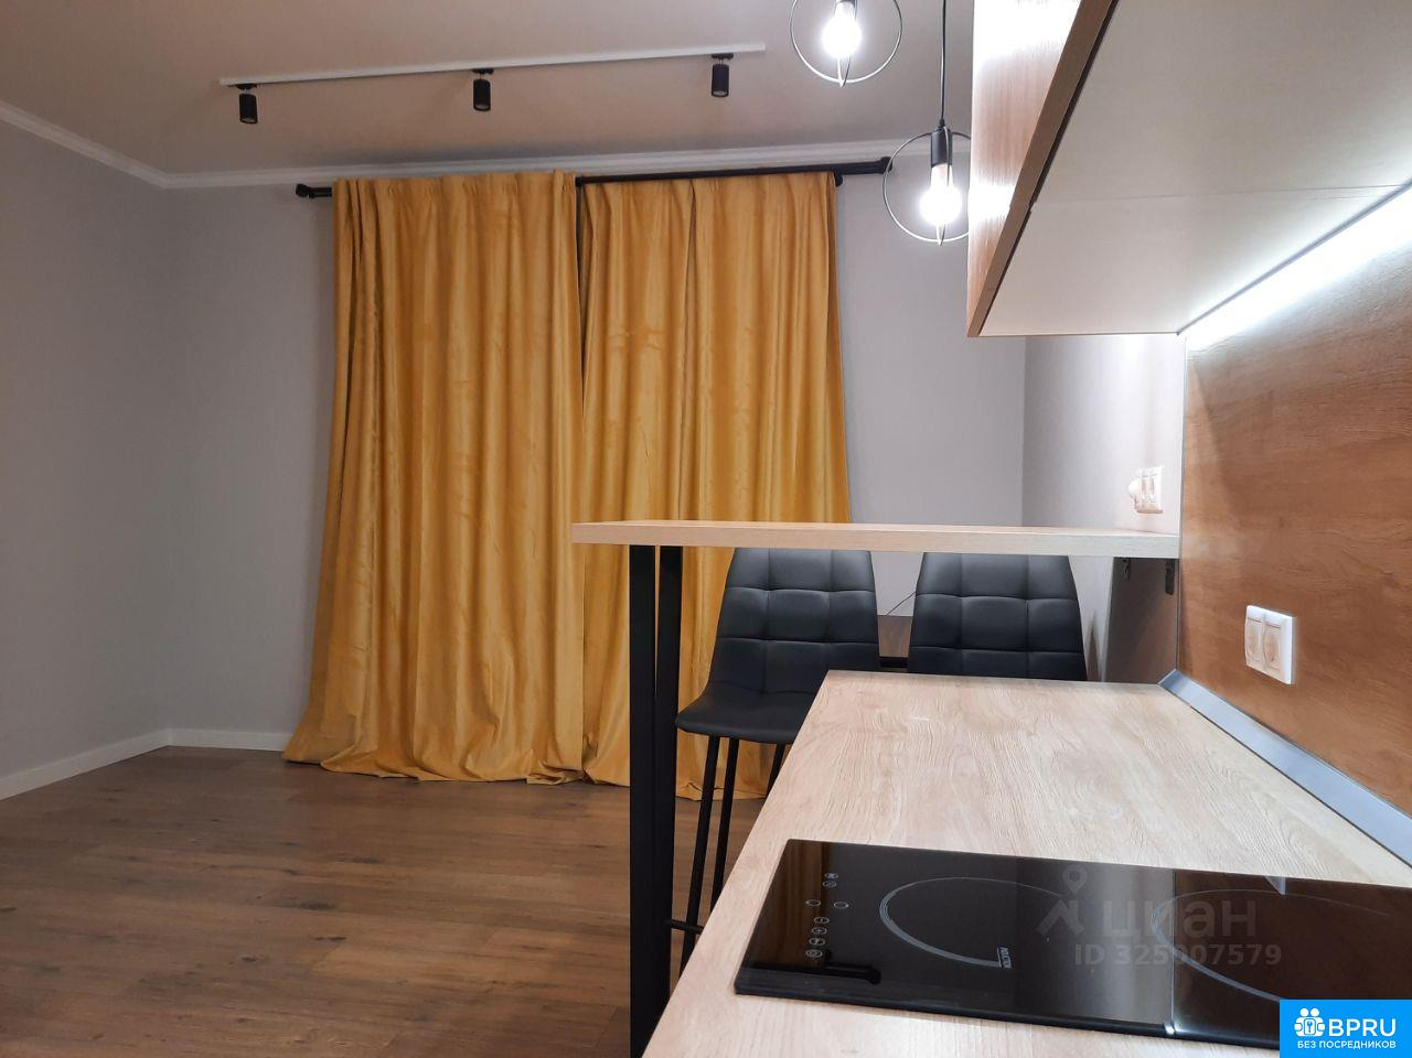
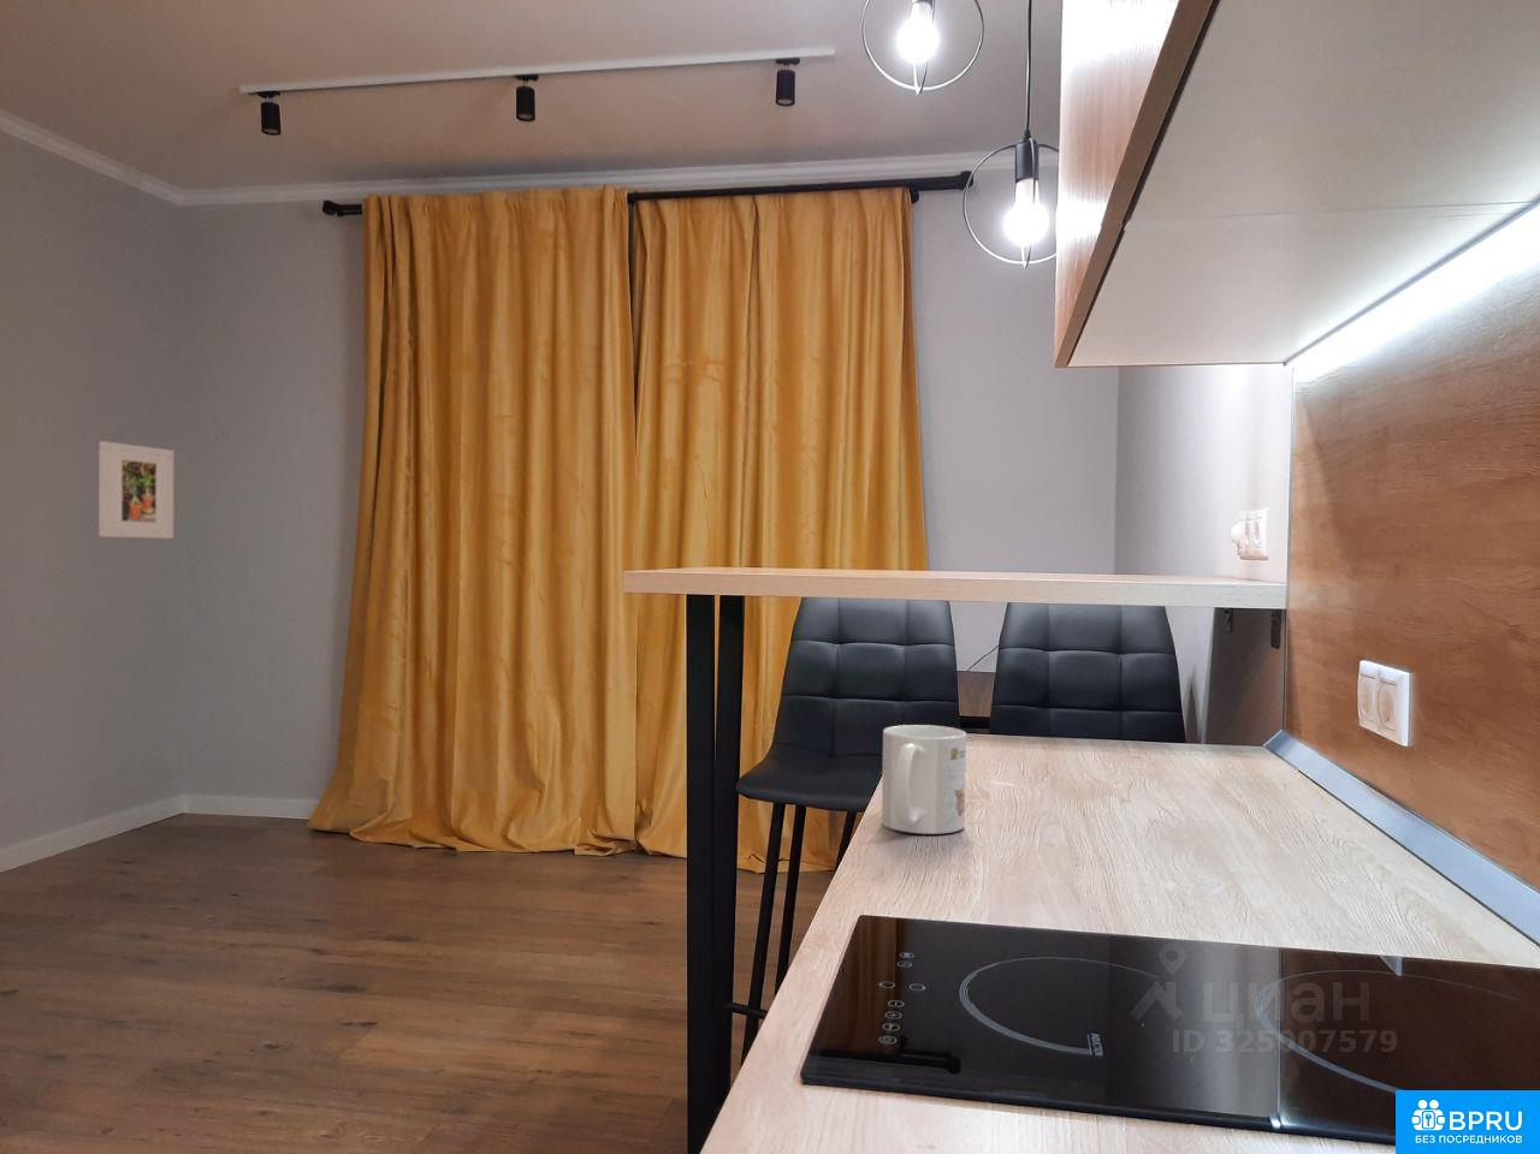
+ mug (918, 781)
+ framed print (137, 492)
